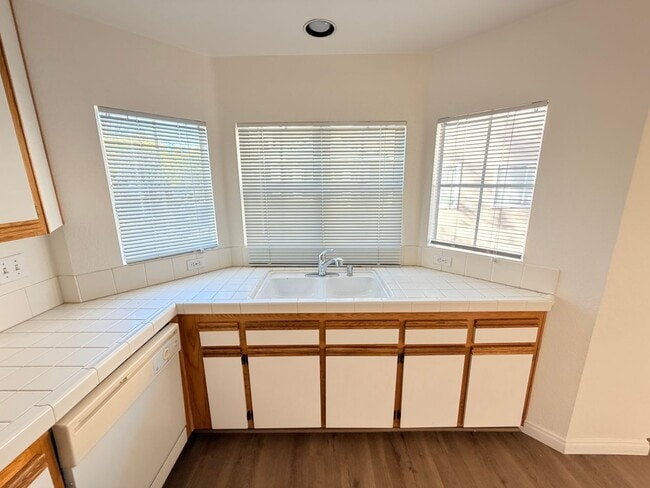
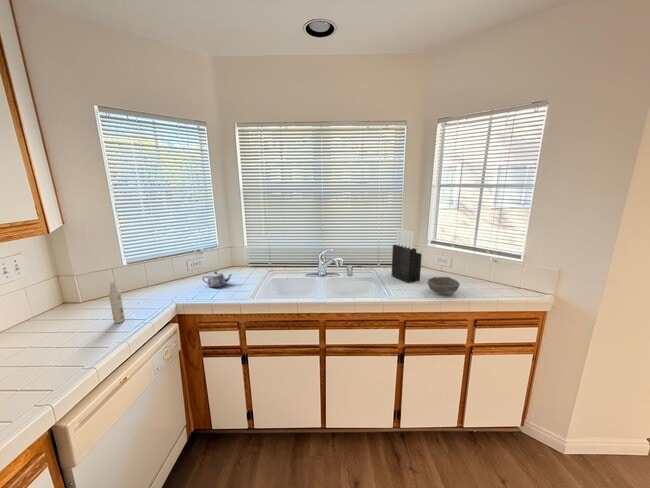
+ knife block (407, 254)
+ teapot (217, 278)
+ bowl (443, 286)
+ spray bottle (115, 301)
